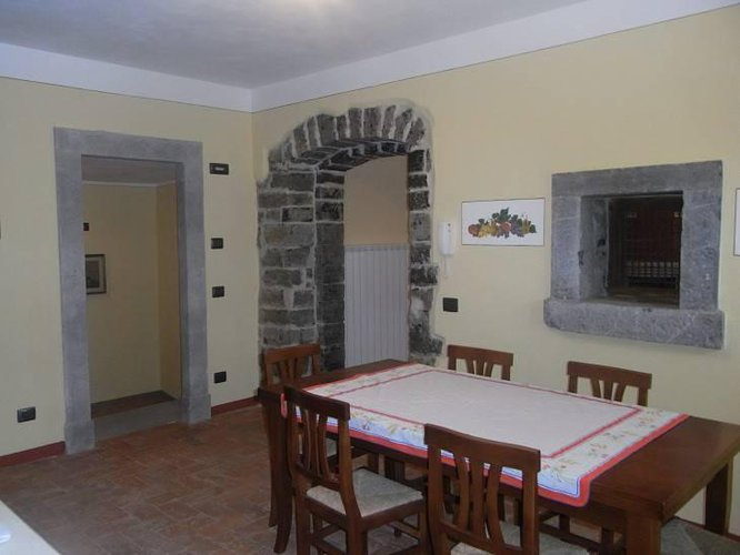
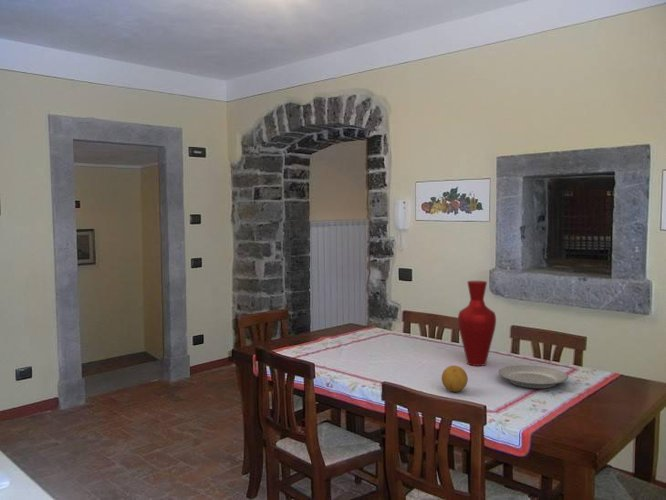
+ plate (532, 377)
+ vase (476, 322)
+ fruit (454, 378)
